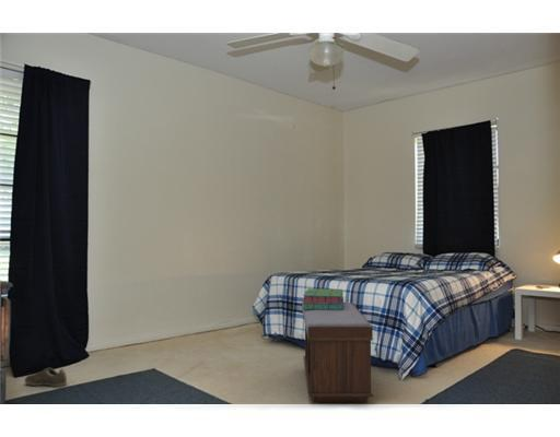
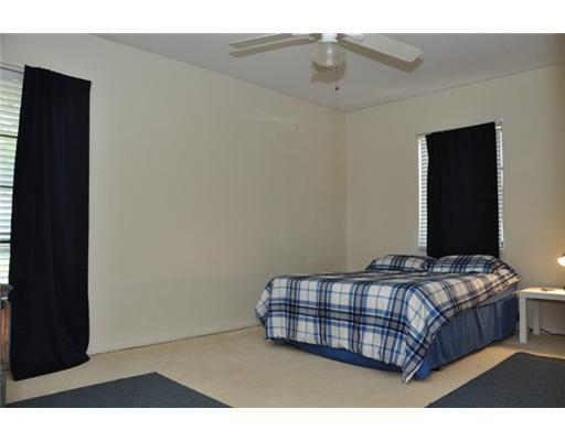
- stack of books (324, 298)
- sneaker (46, 375)
- bench (332, 346)
